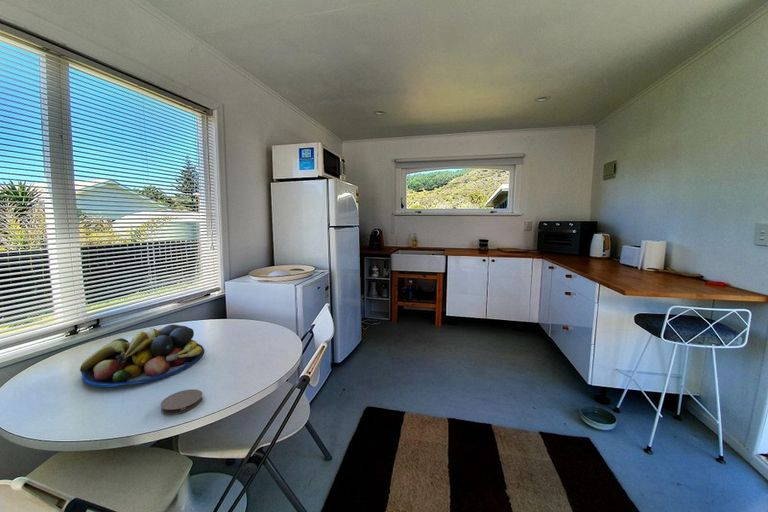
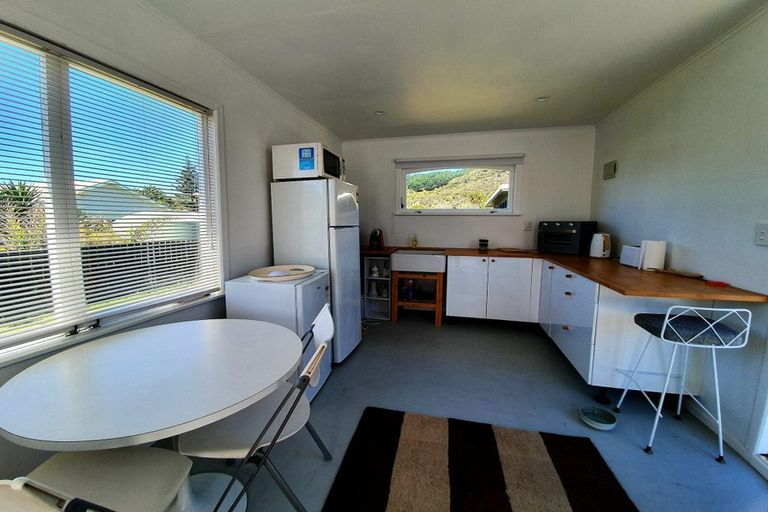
- fruit bowl (147, 346)
- coaster (182, 401)
